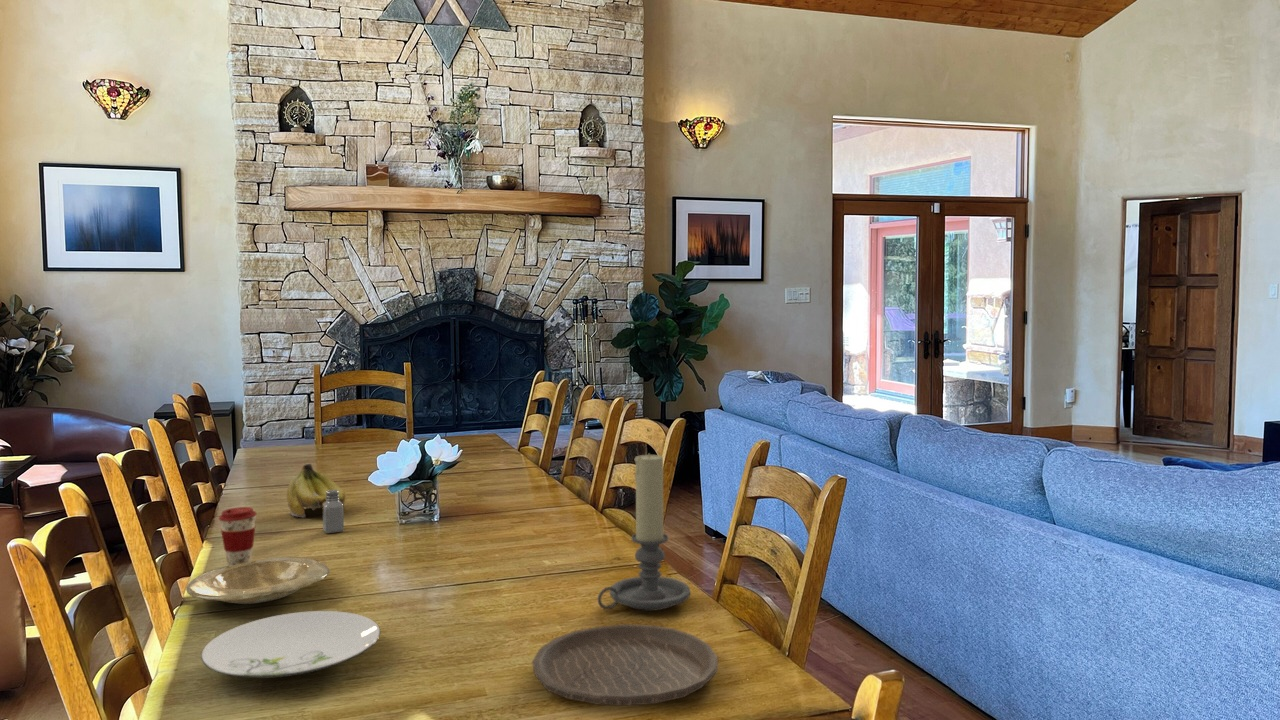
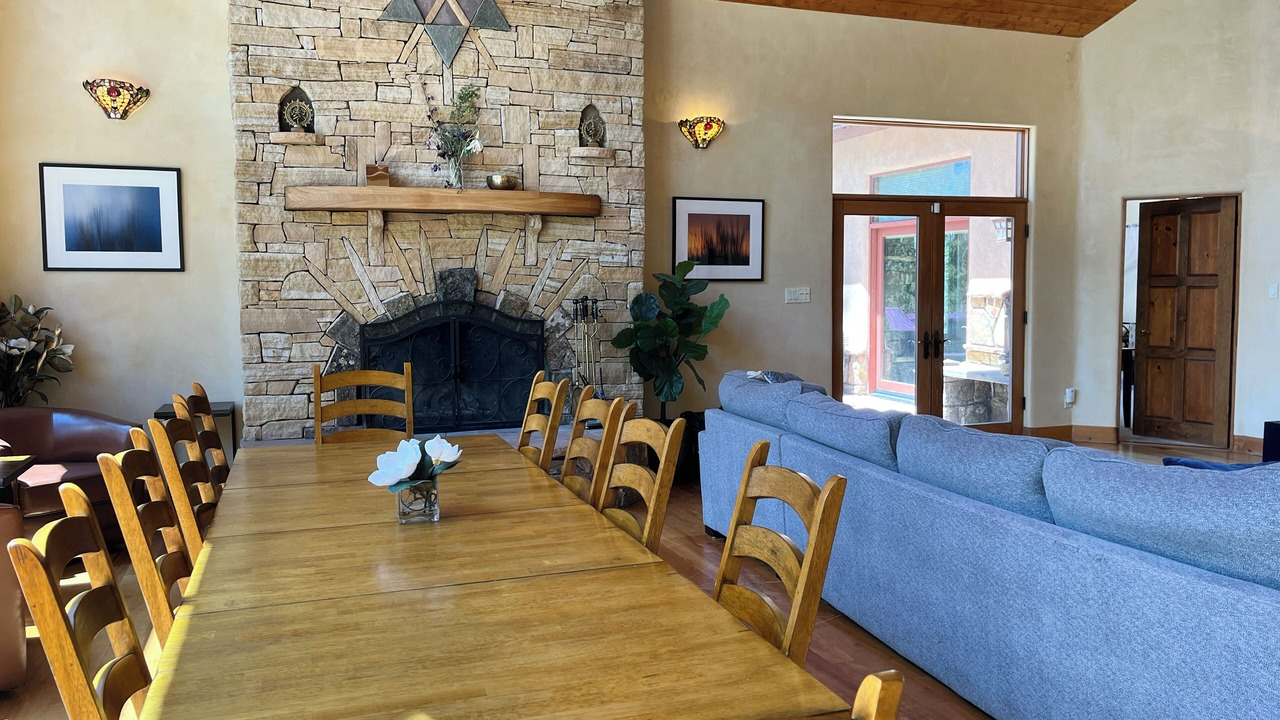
- coffee cup (238, 537)
- plate (625, 664)
- saltshaker (332, 510)
- fruit (317, 490)
- candle holder (642, 529)
- plate (260, 585)
- plate (294, 650)
